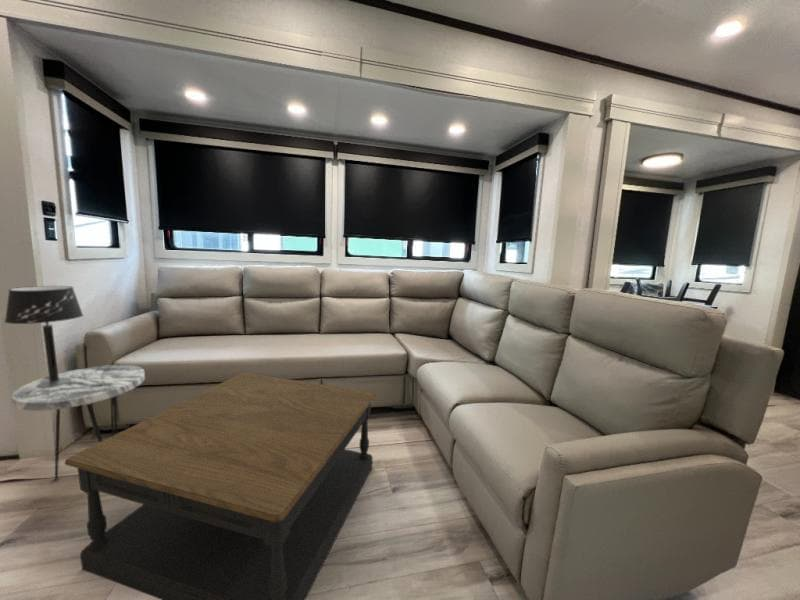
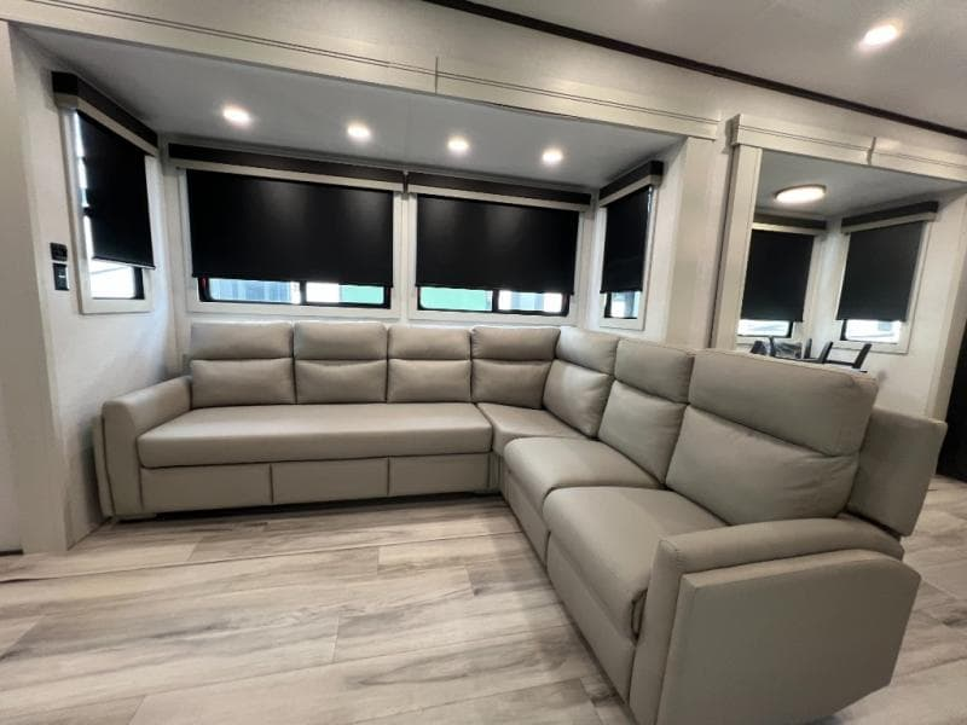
- table lamp (48, 336)
- side table (92, 422)
- coffee table (256, 463)
